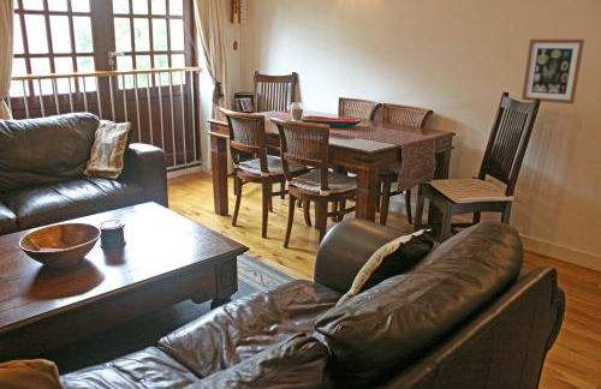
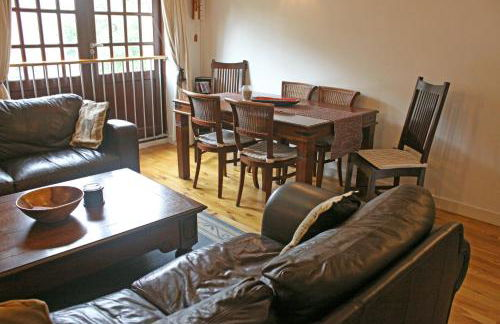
- wall art (551, 71)
